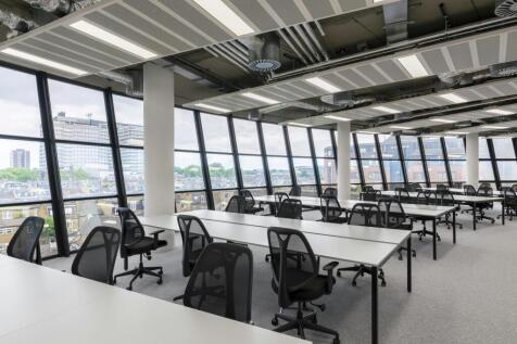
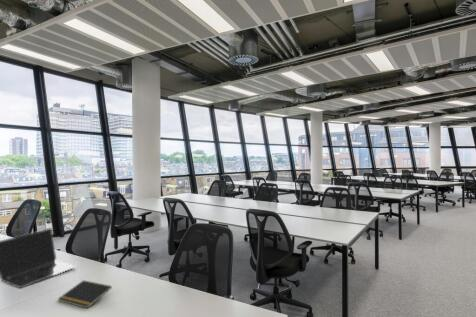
+ laptop (37, 254)
+ notepad (85, 293)
